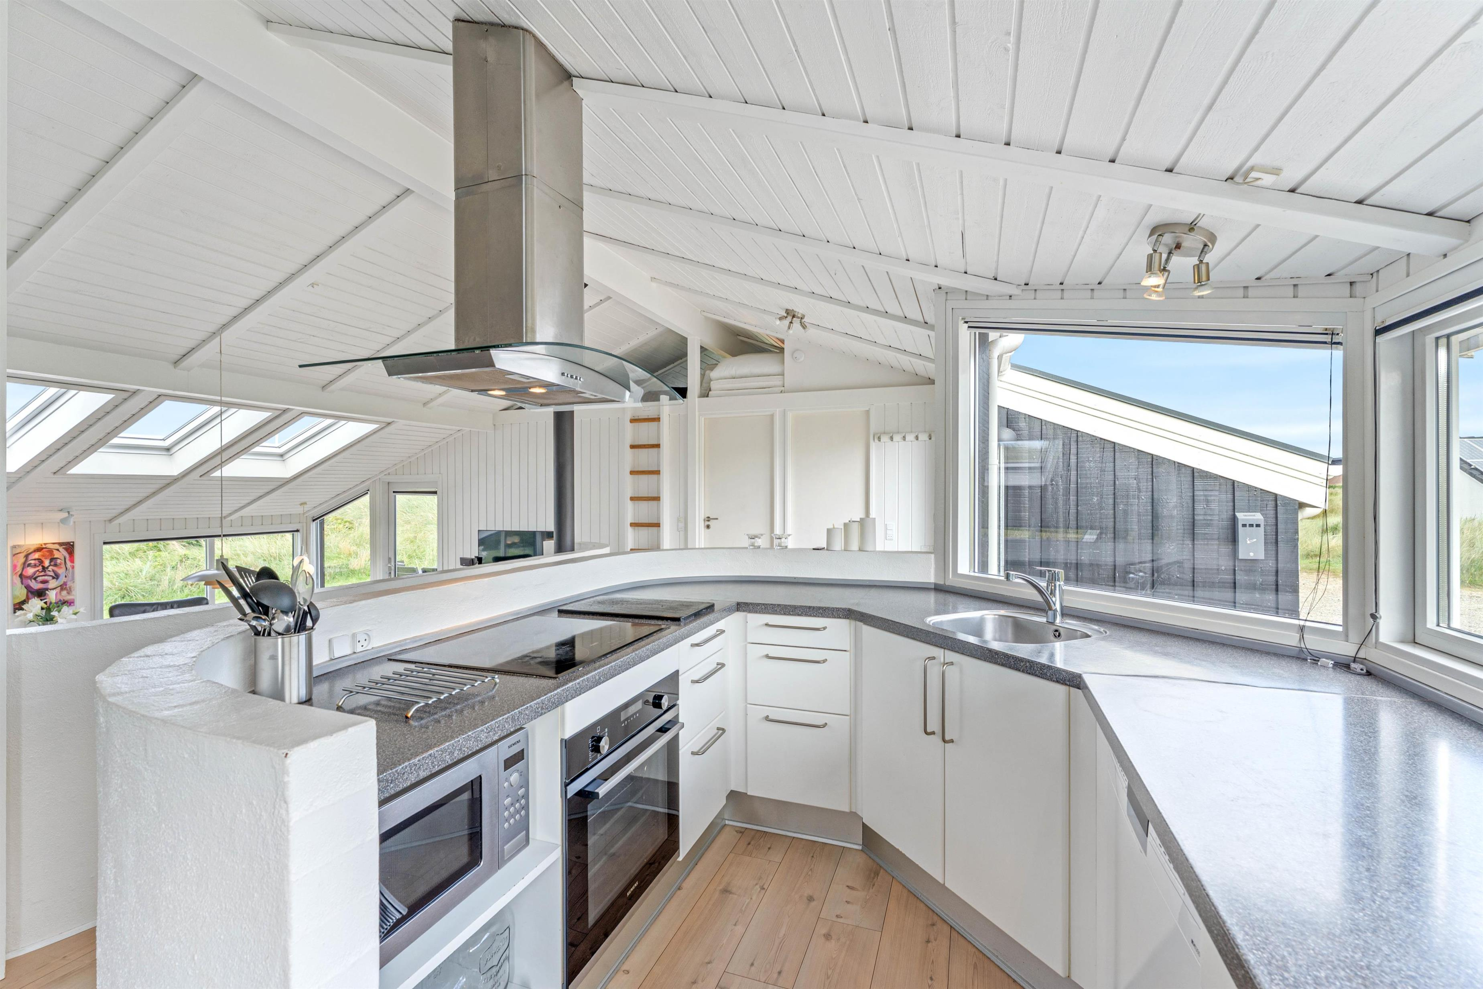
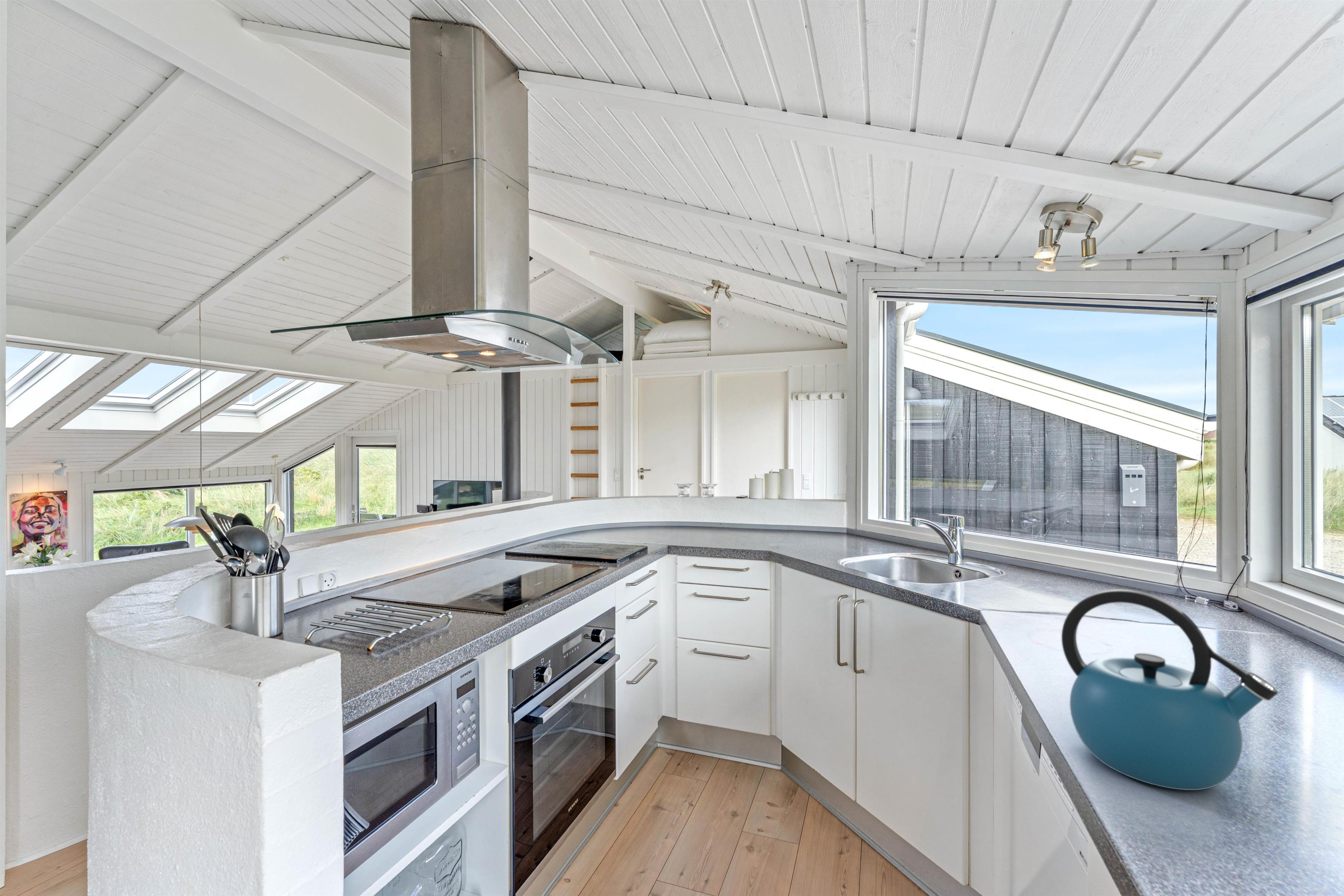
+ kettle (1160, 681)
